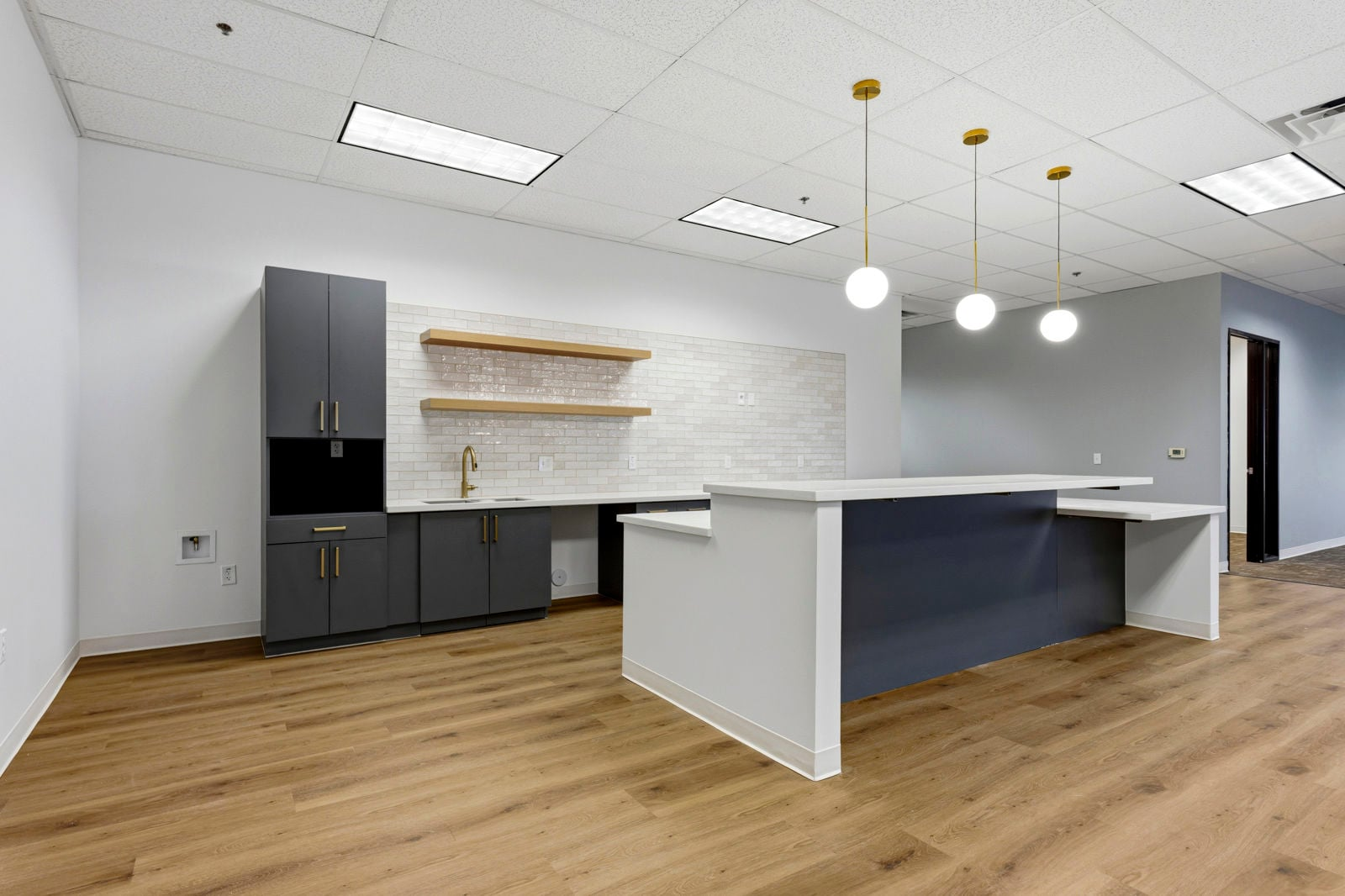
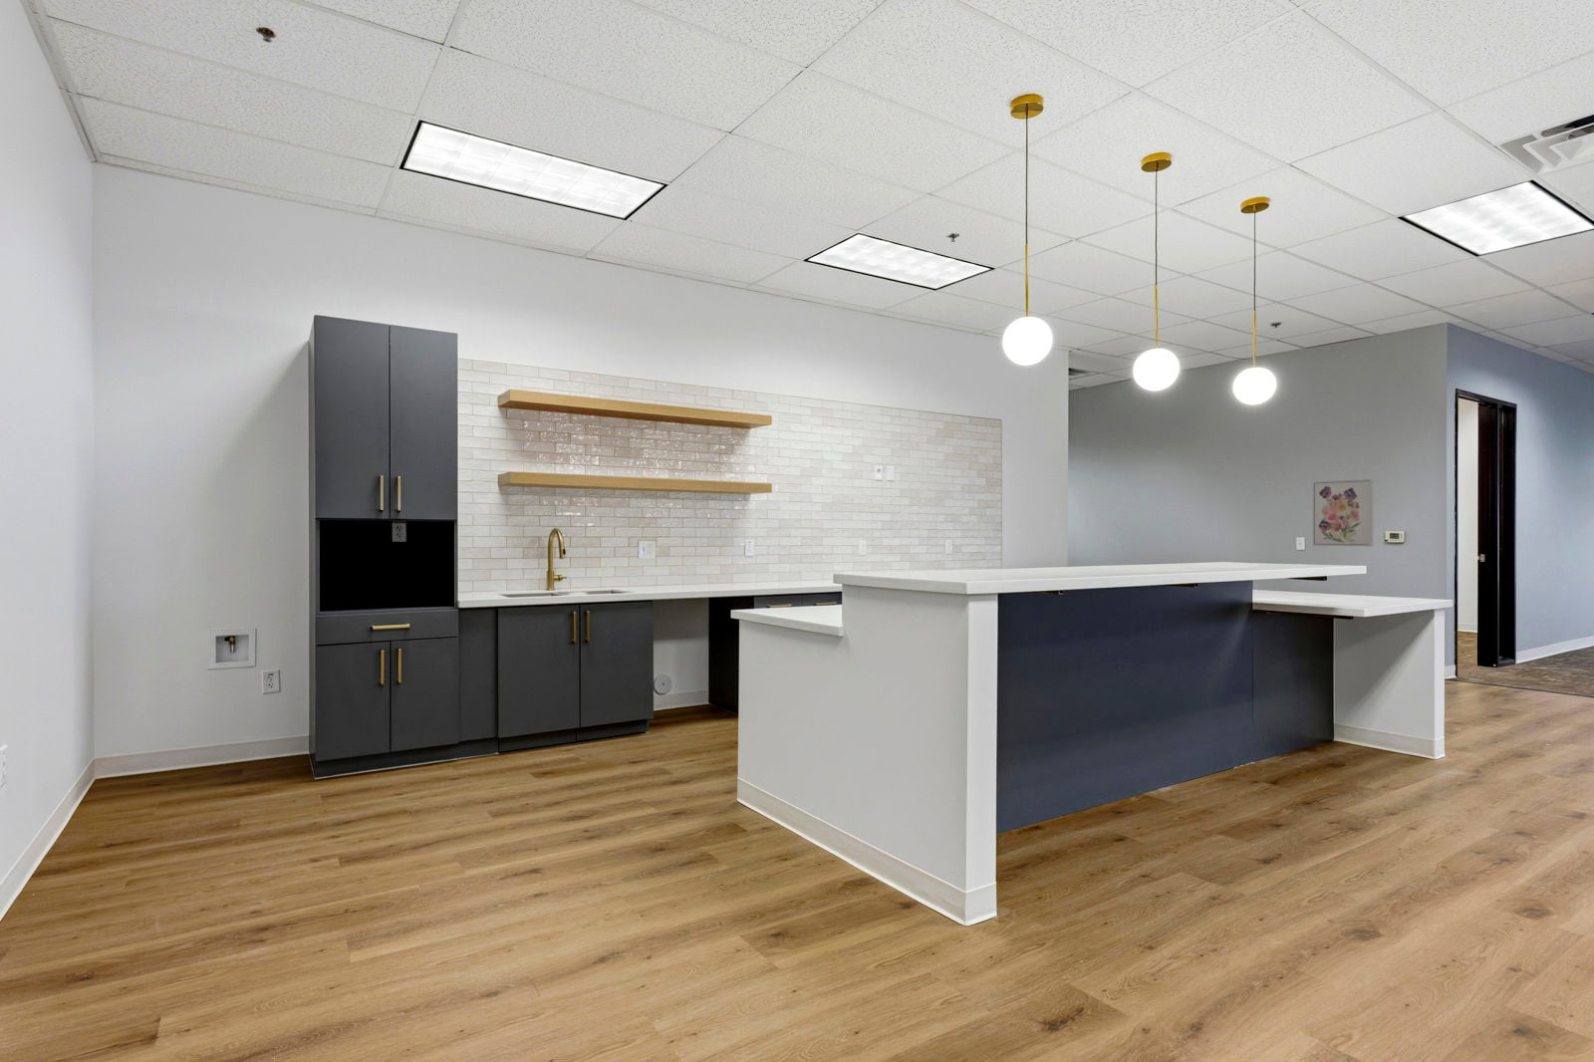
+ wall art (1342, 513)
